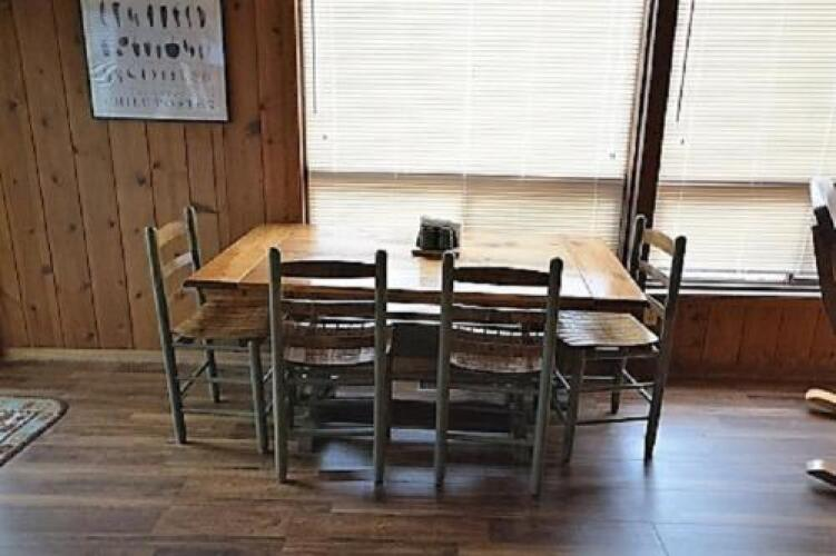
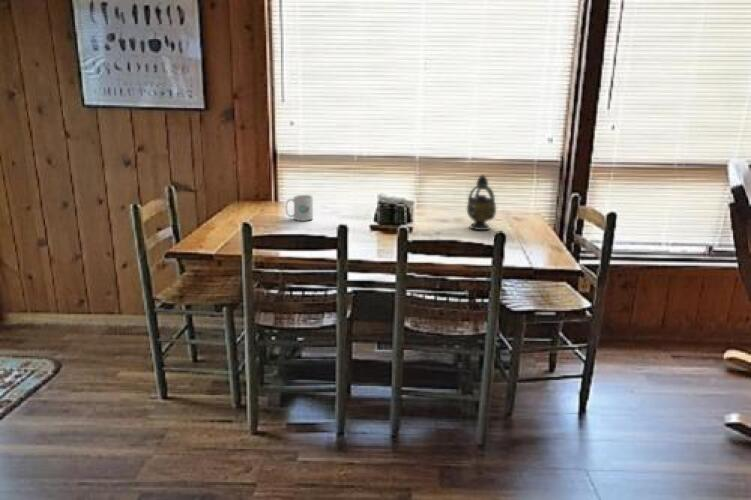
+ teapot (480, 199)
+ mug (299, 207)
